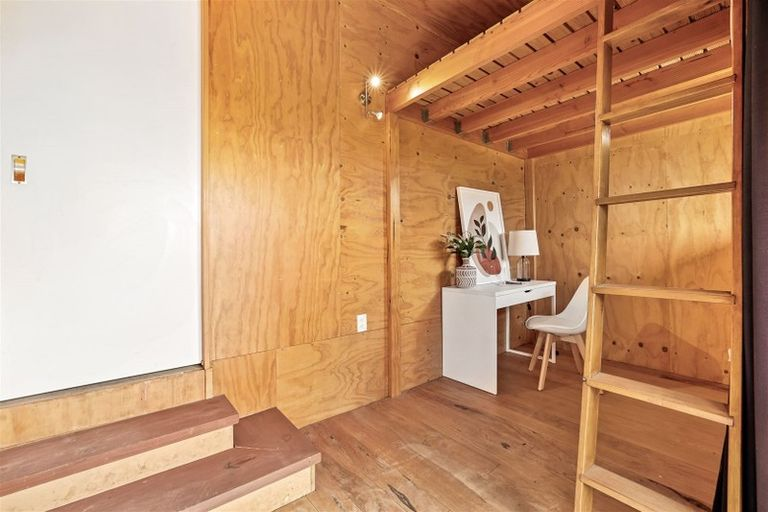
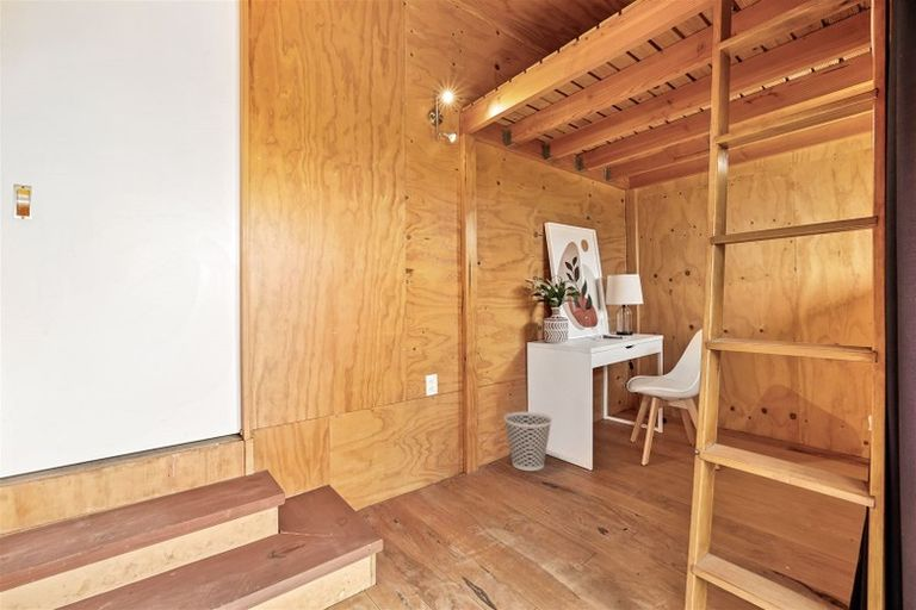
+ wastebasket (527, 441)
